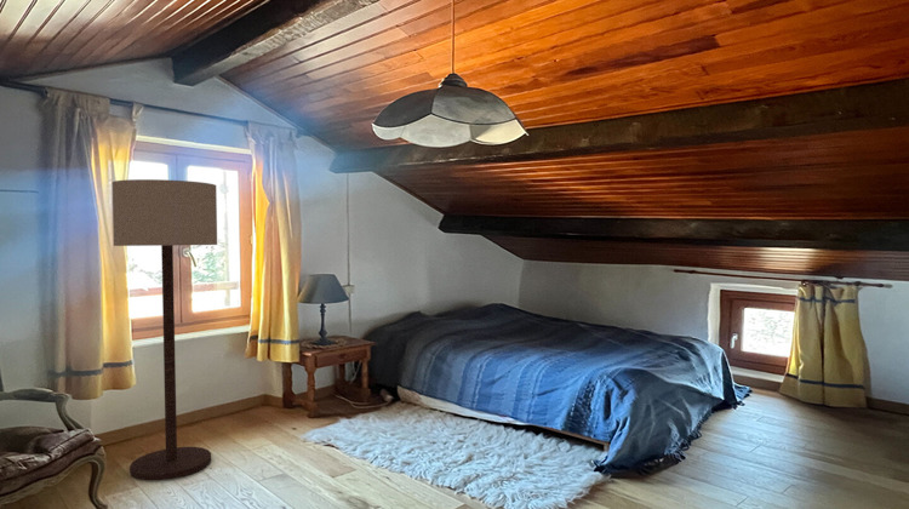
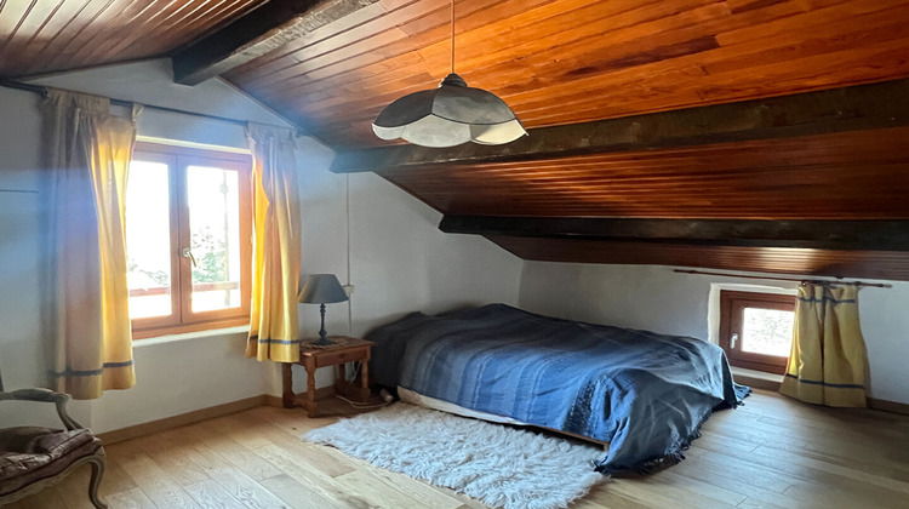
- floor lamp (168, 325)
